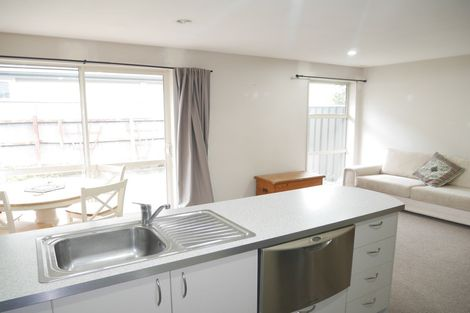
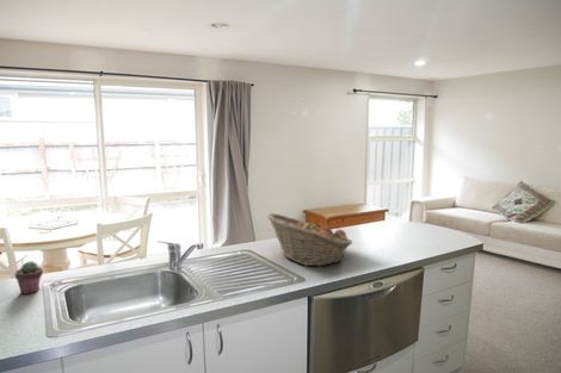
+ potted succulent (29, 276)
+ fruit basket (307, 235)
